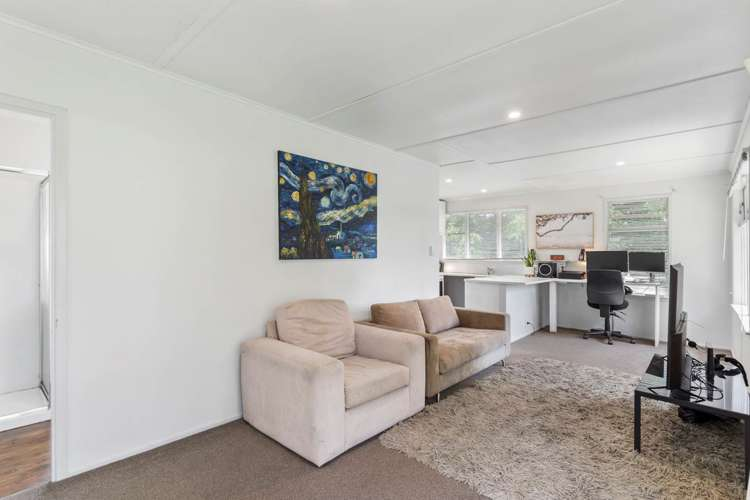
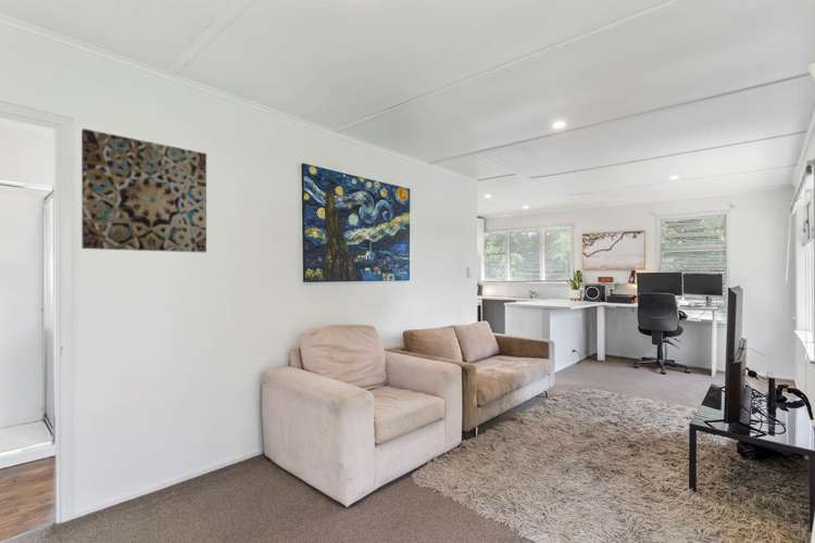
+ wall art (149, 197)
